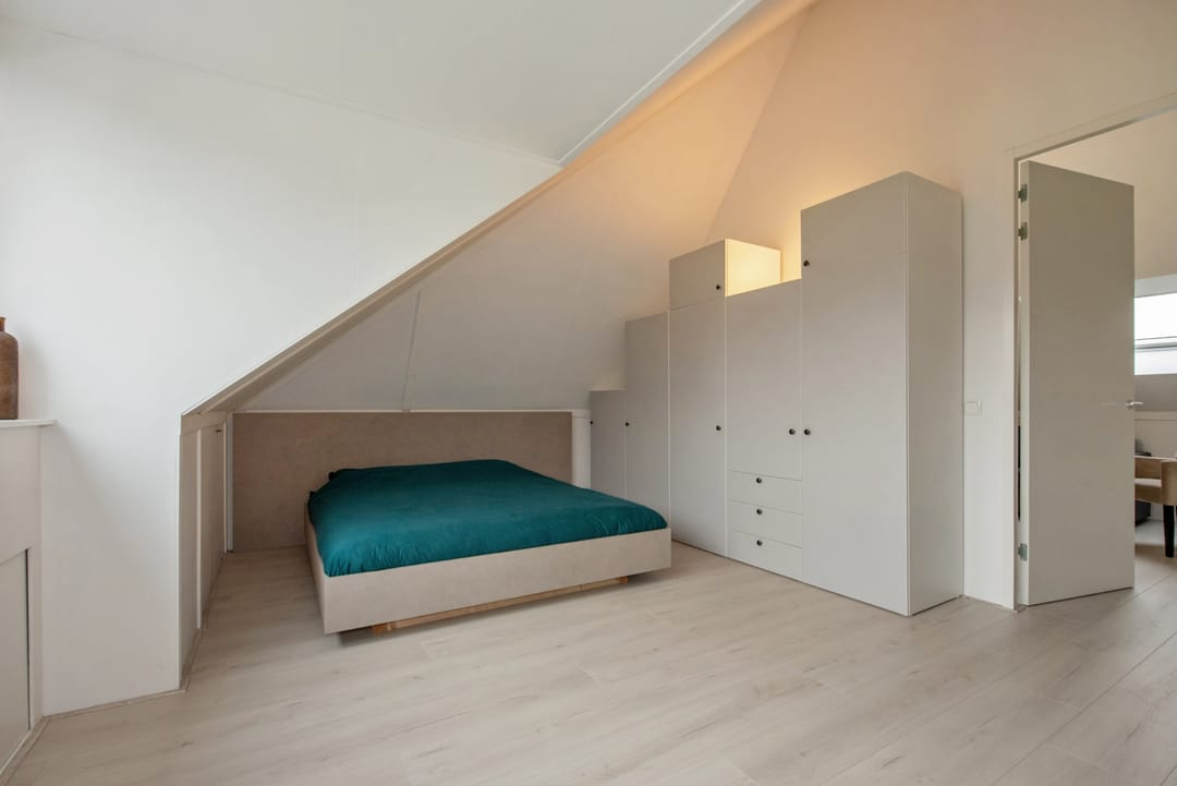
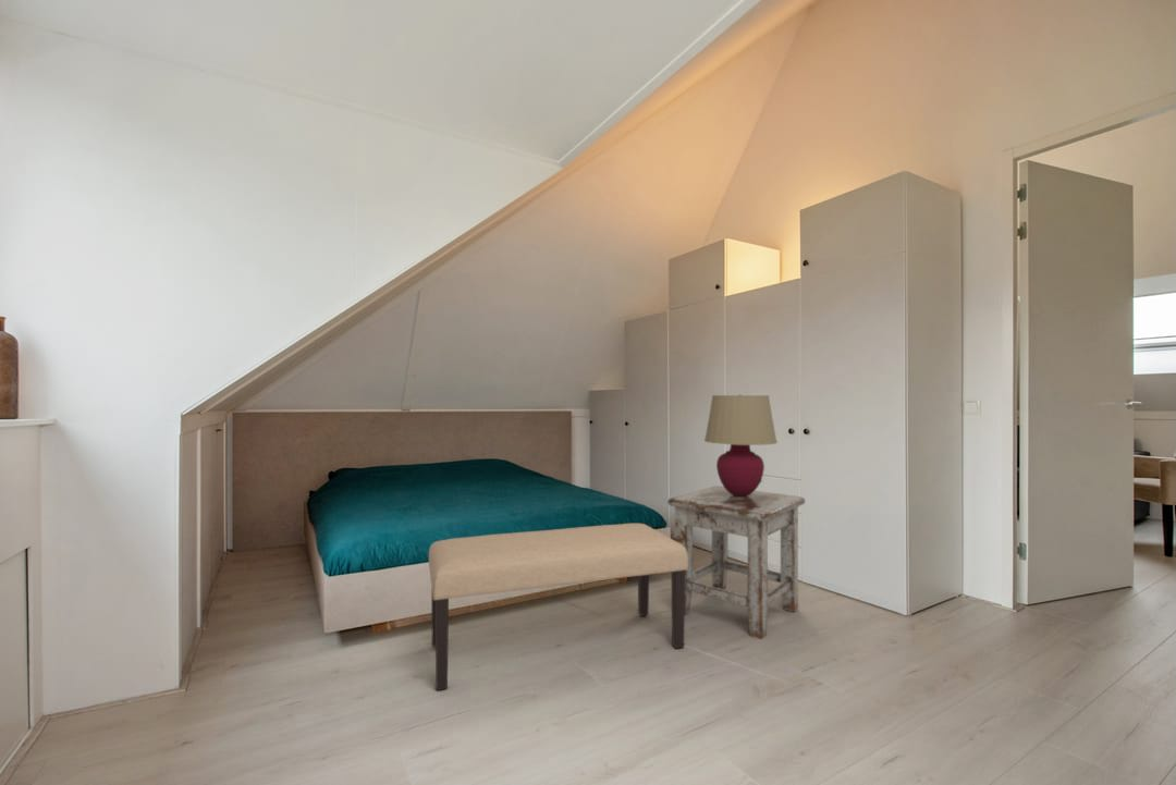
+ stool (733, 562)
+ bench (556, 585)
+ table lamp (739, 444)
